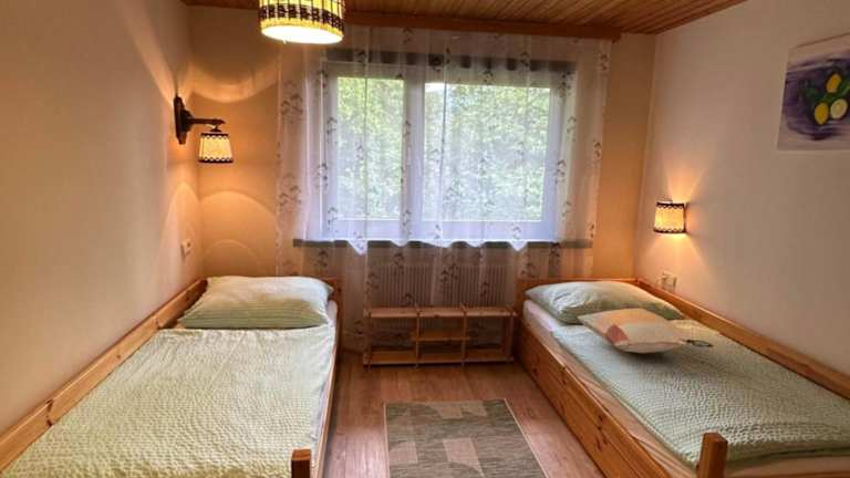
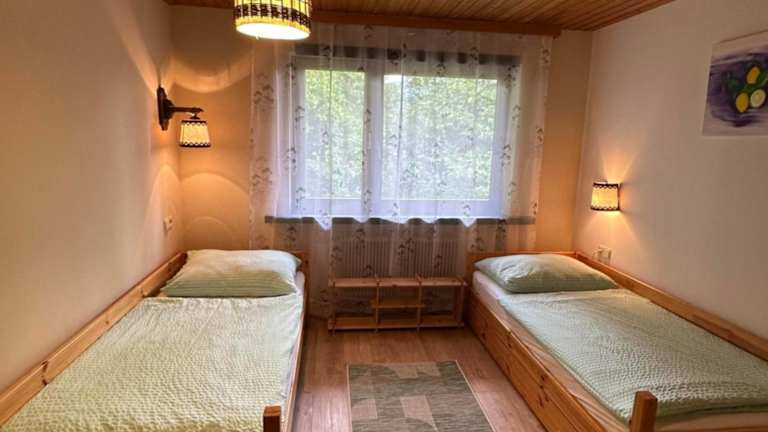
- decorative pillow (639, 330)
